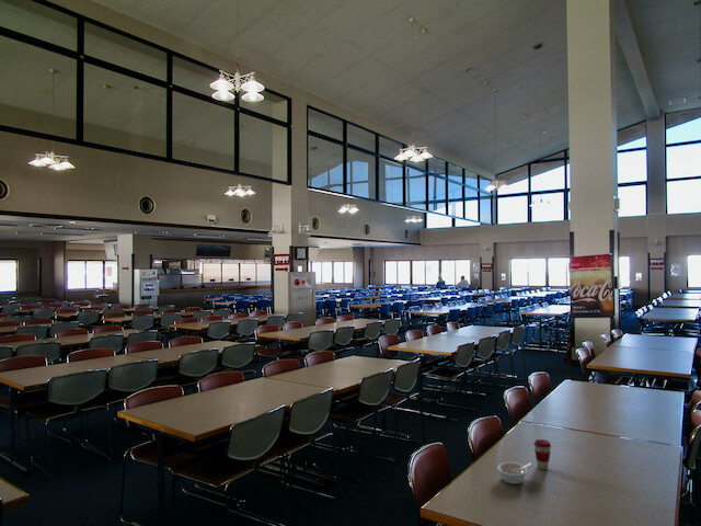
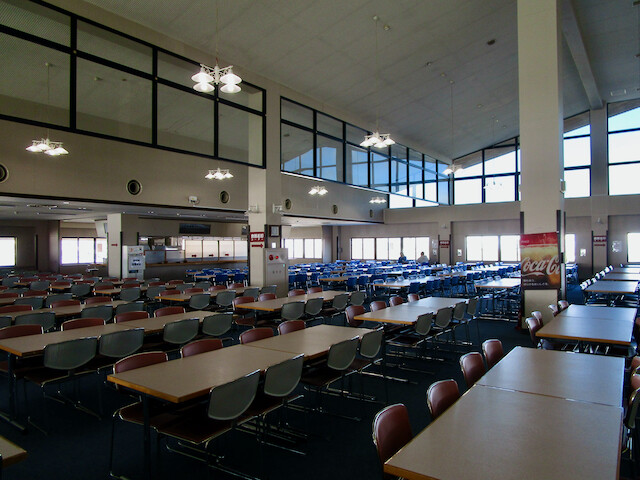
- legume (513, 472)
- coffee cup (542, 454)
